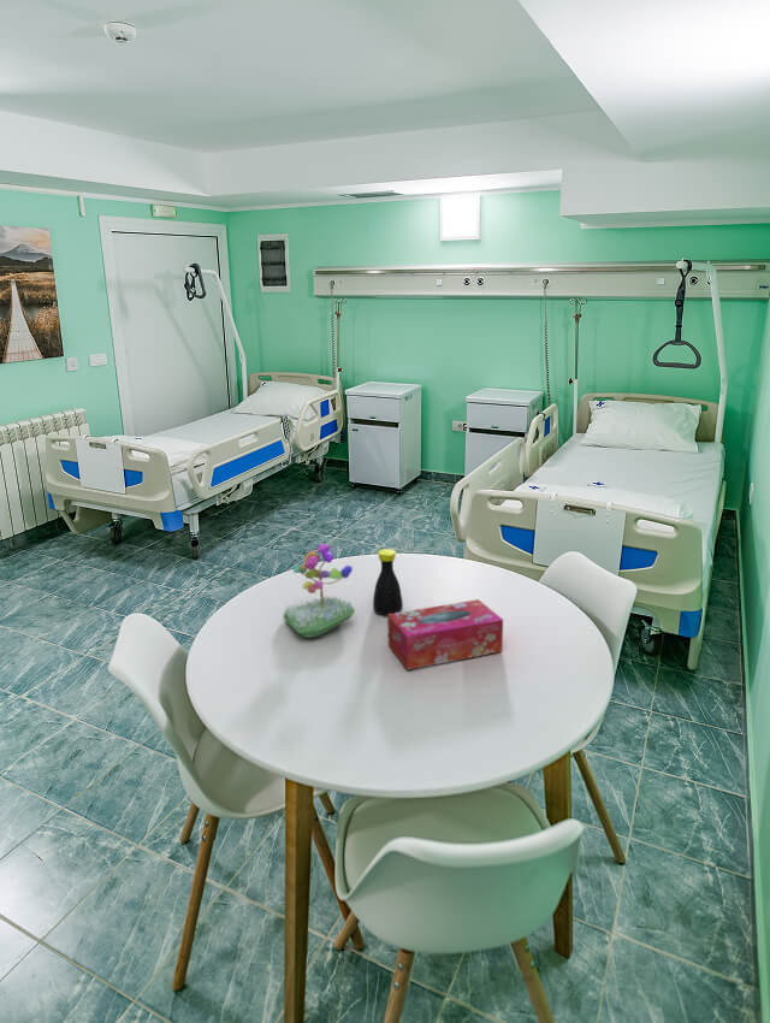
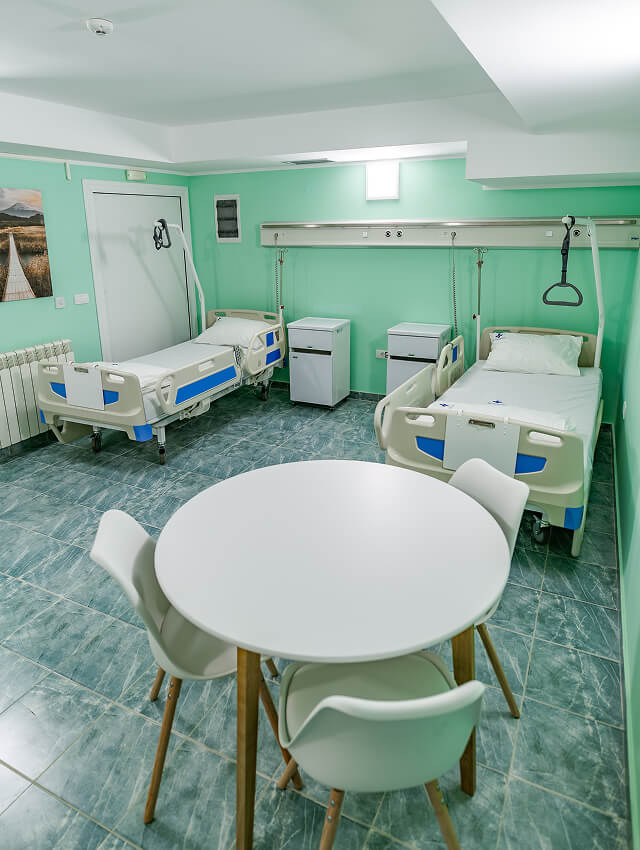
- bottle (387, 581)
- flower (318, 587)
- tissue box (444, 632)
